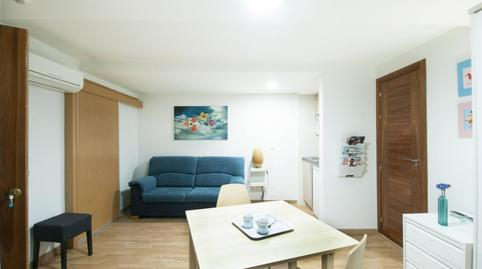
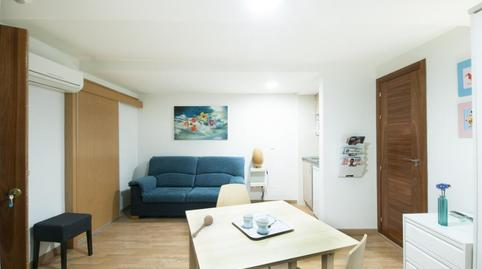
+ spoon (202, 225)
